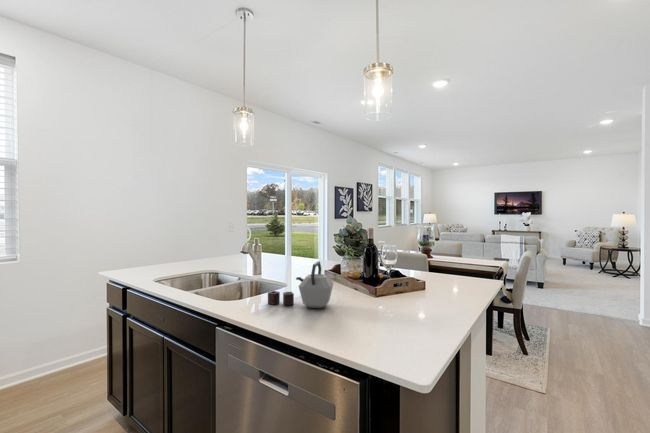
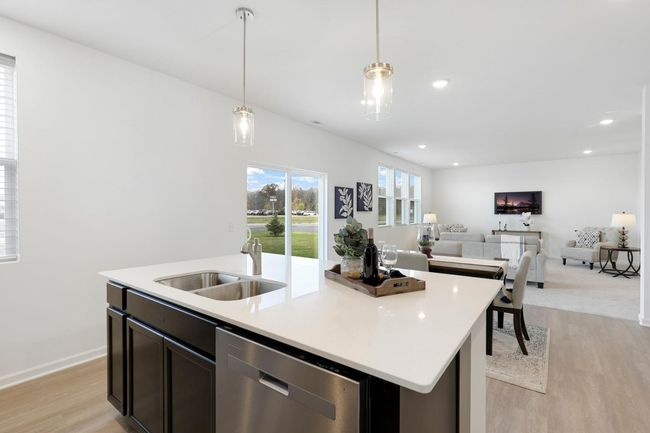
- kettle (300, 284)
